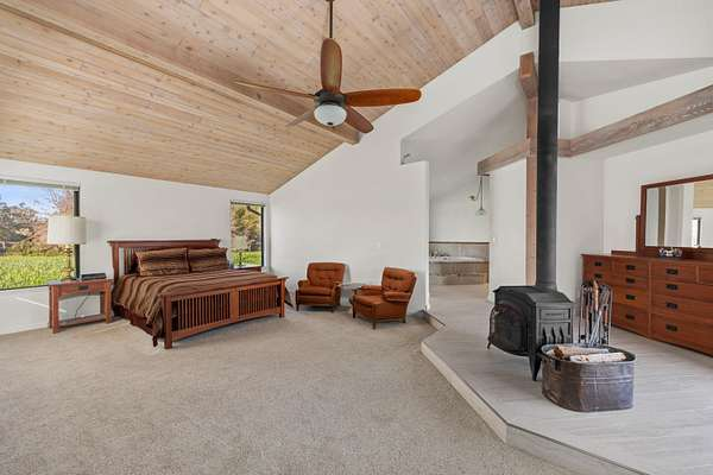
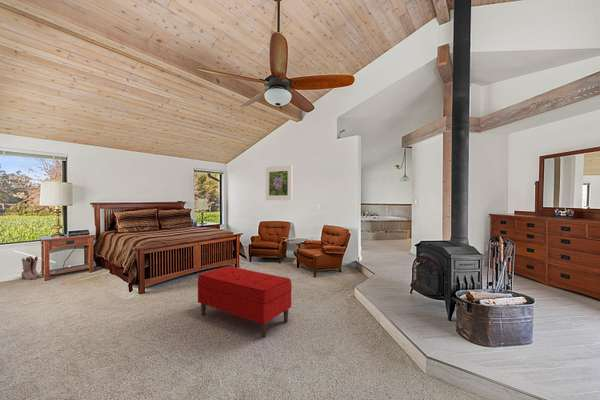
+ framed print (278, 183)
+ boots (32, 267)
+ bench (243, 297)
